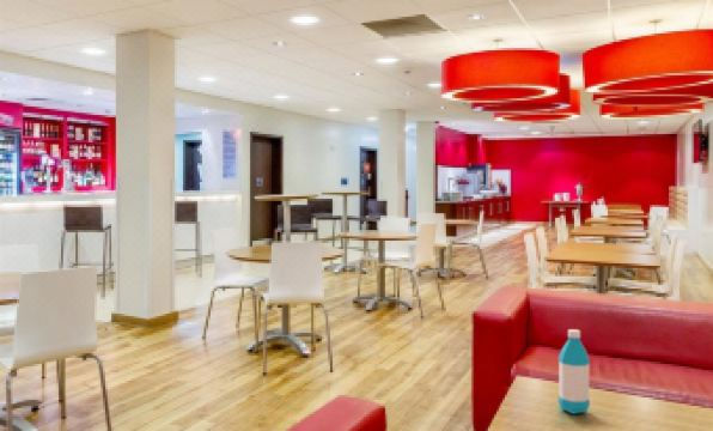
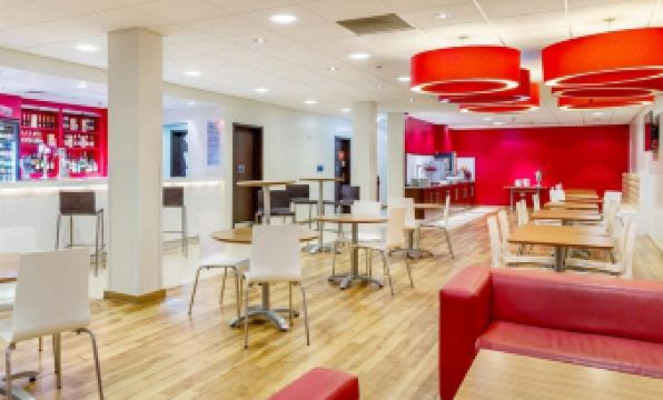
- water bottle (573, 370)
